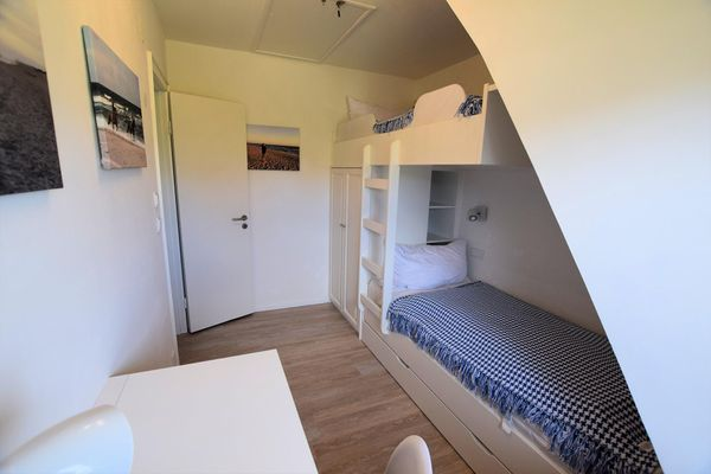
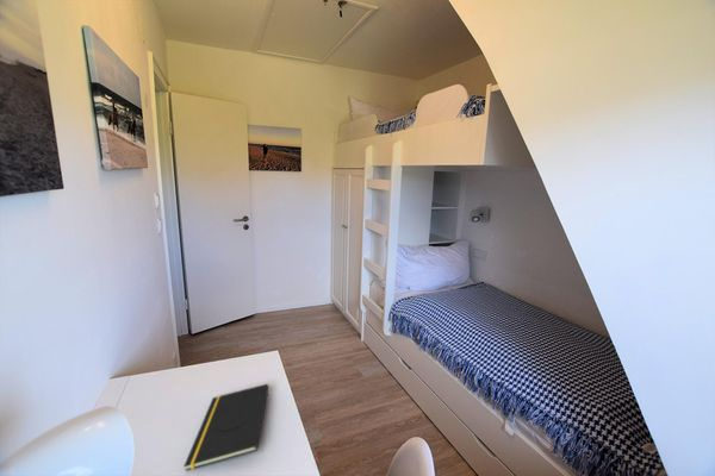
+ notepad (232, 420)
